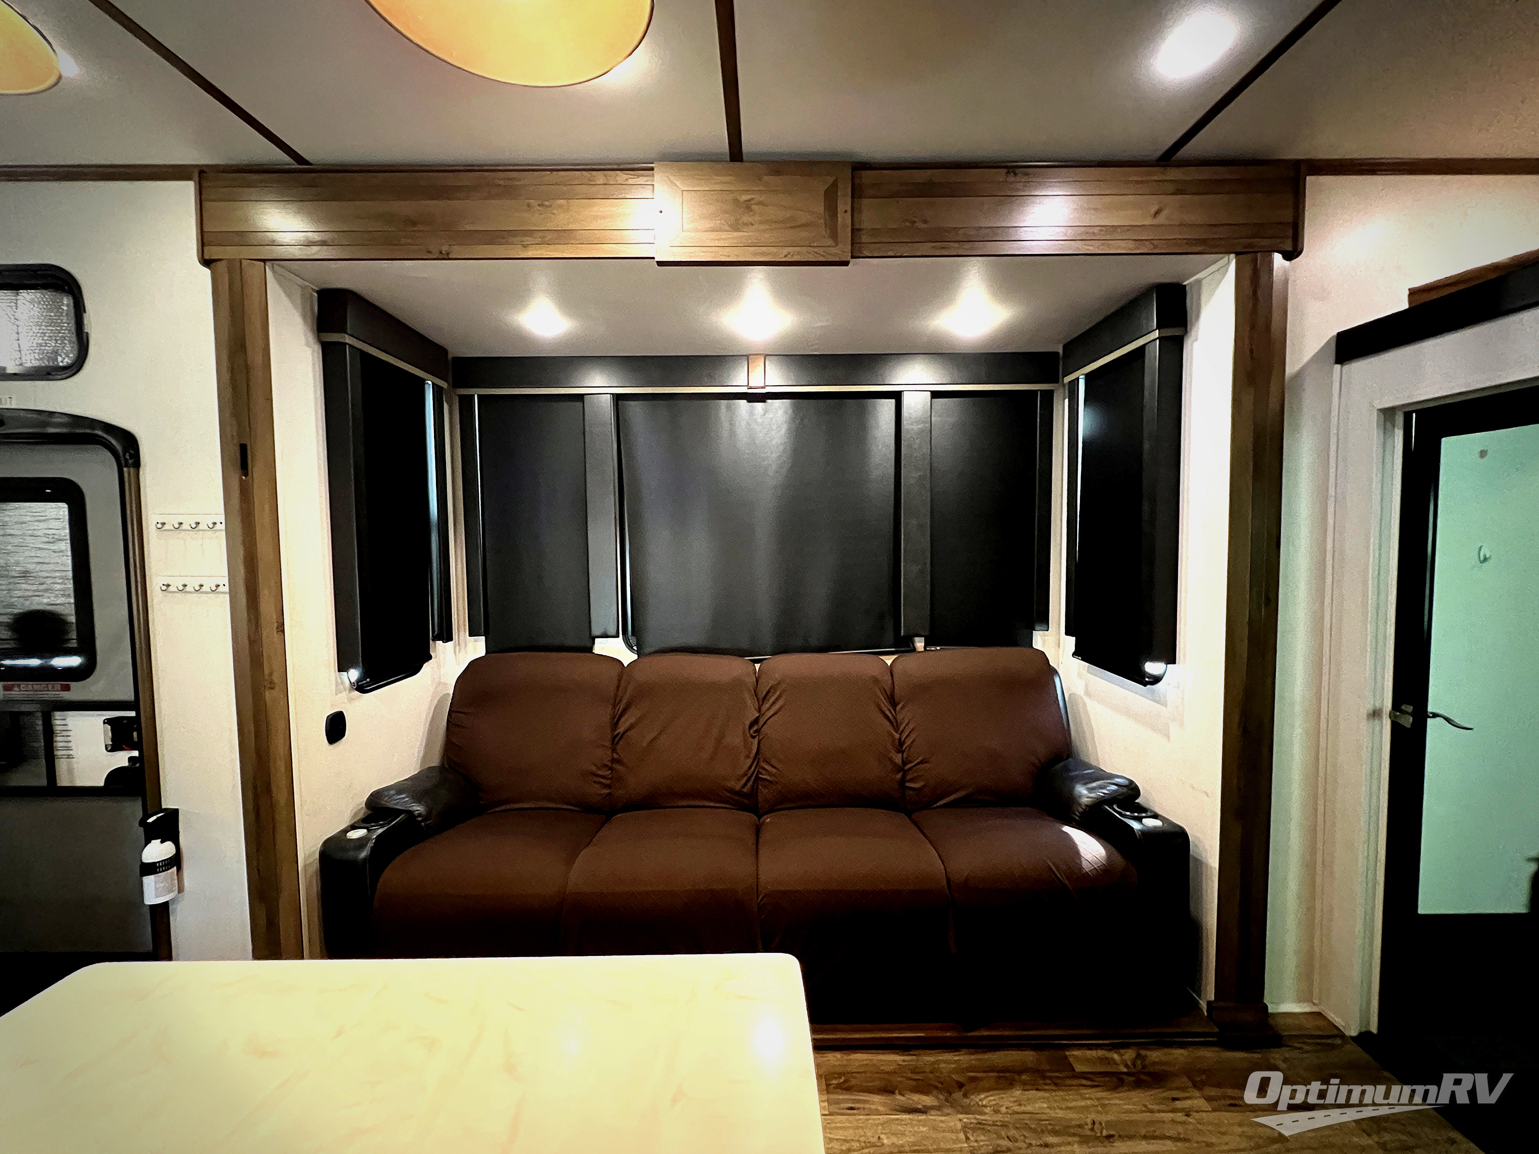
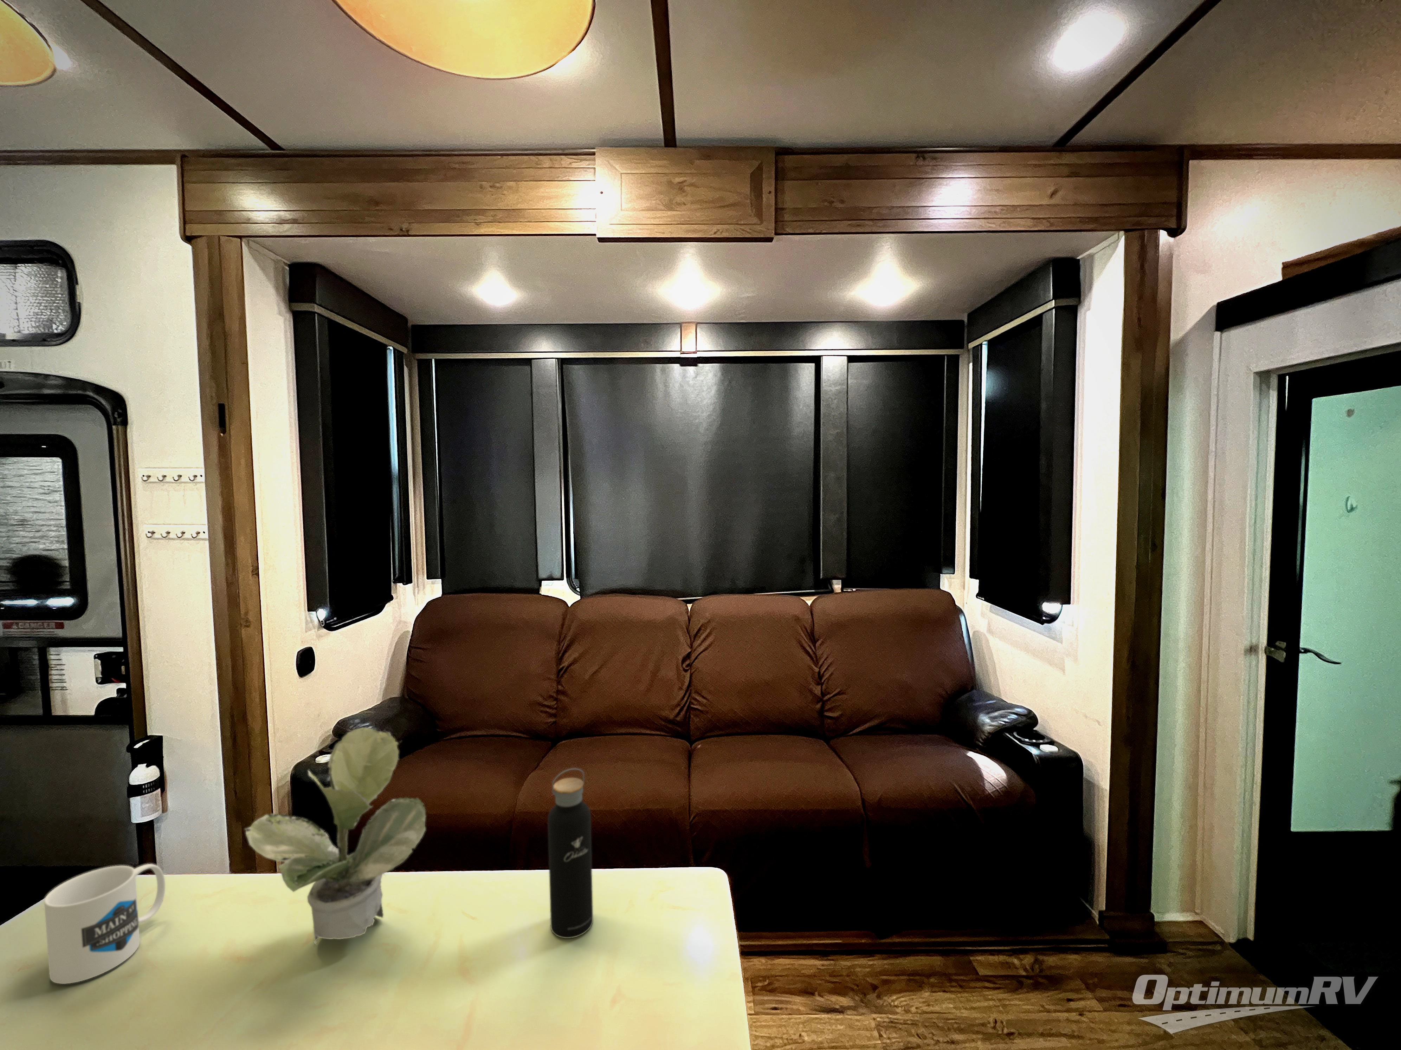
+ mug (108, 914)
+ potted plant (334, 853)
+ water bottle (570, 847)
